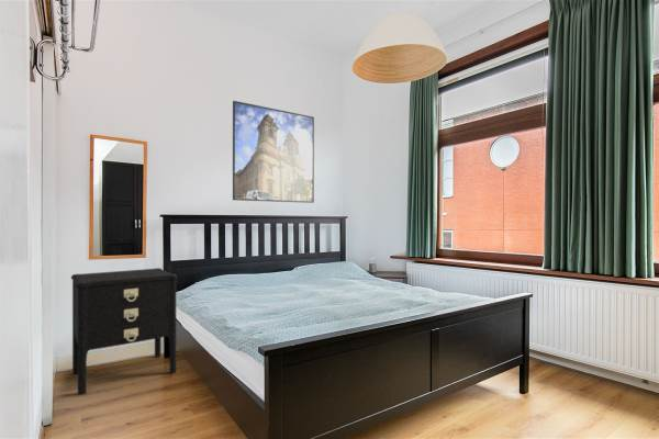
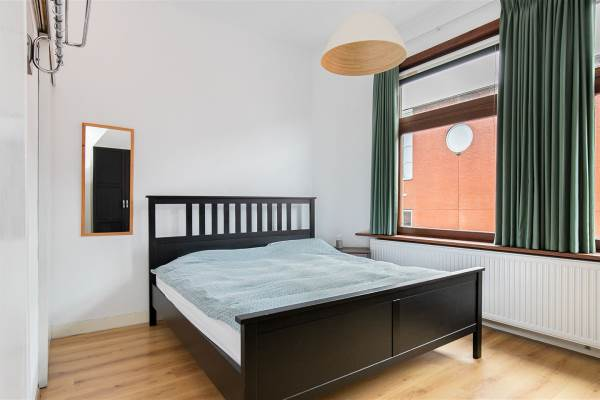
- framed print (276, 155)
- nightstand (124, 323)
